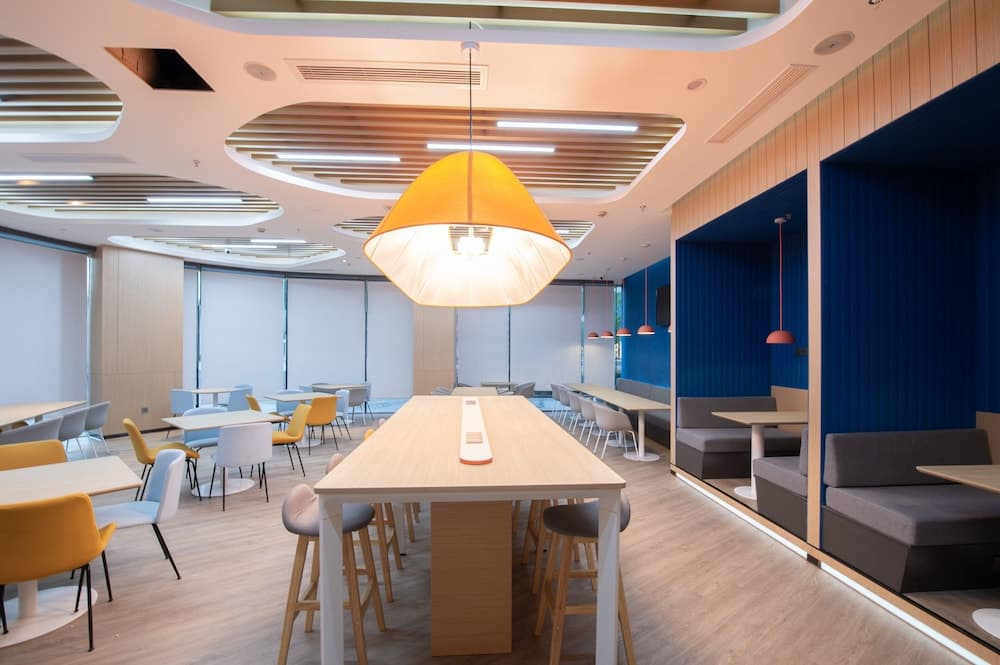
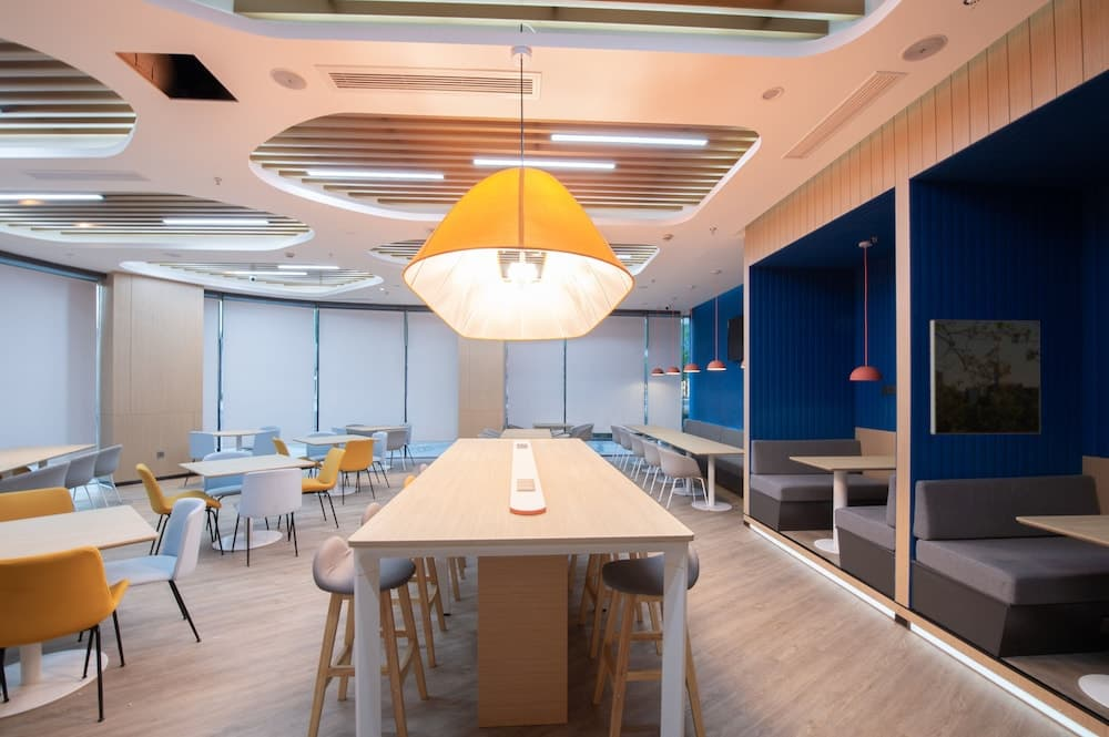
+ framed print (985, 377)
